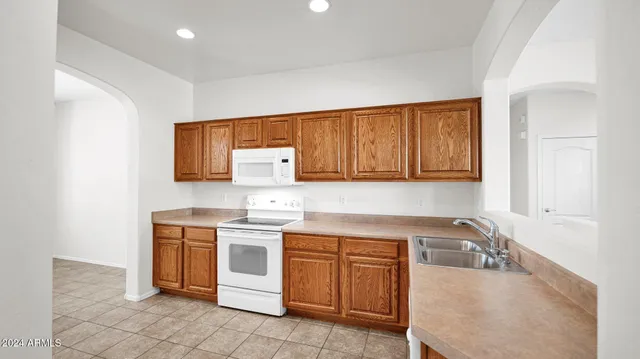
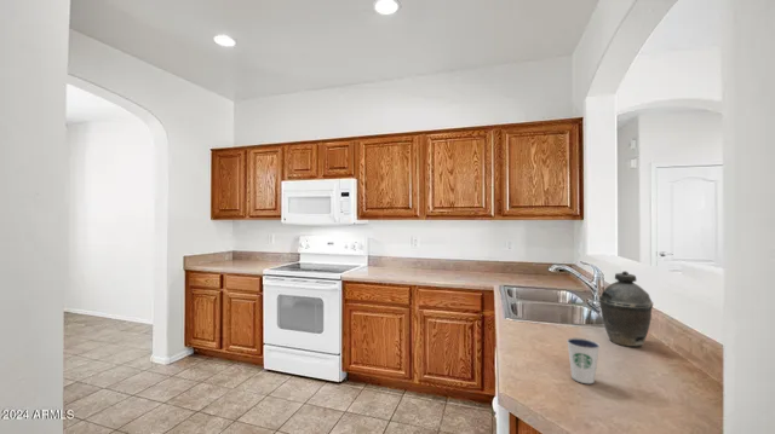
+ kettle (625, 306)
+ dixie cup (582, 360)
